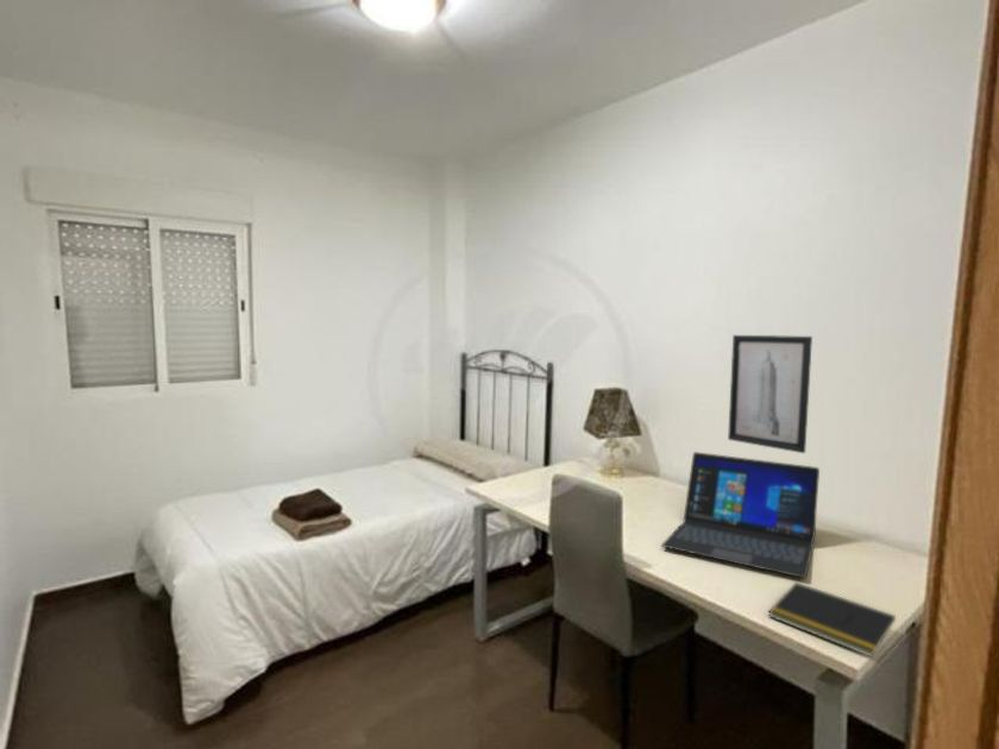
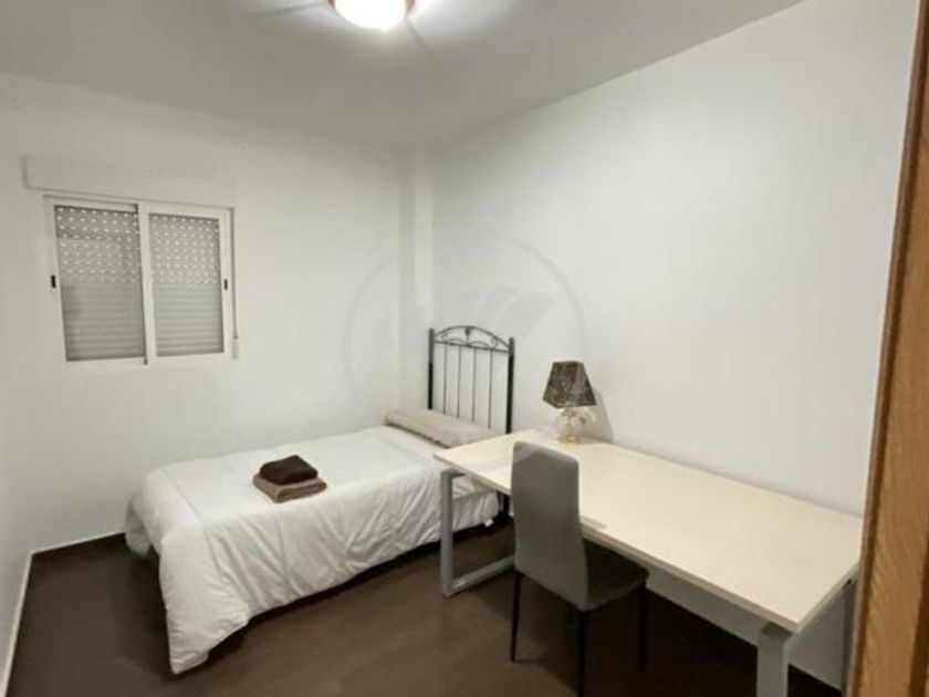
- notepad (830, 616)
- laptop (742, 505)
- wall art (767, 391)
